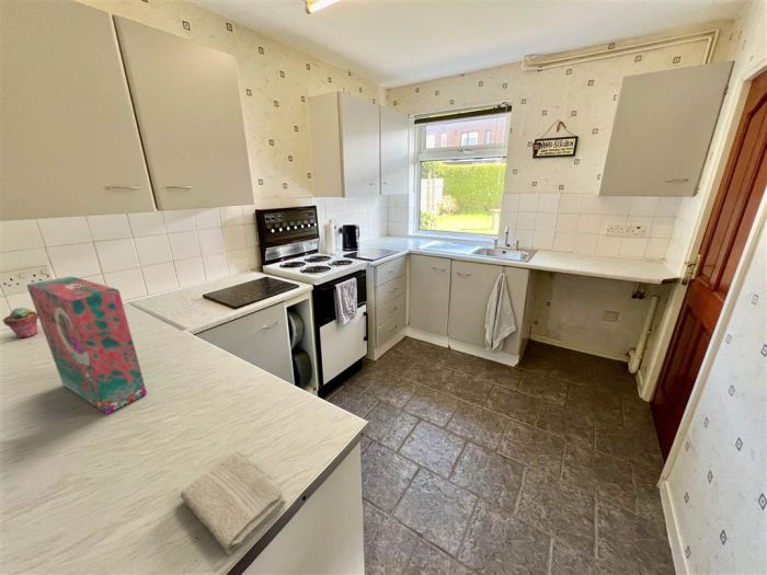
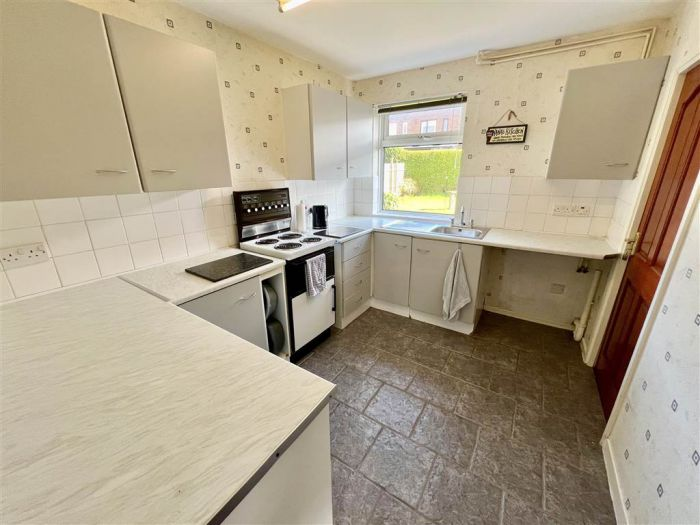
- cereal box (89, 341)
- potted succulent (22, 321)
- washcloth (233, 495)
